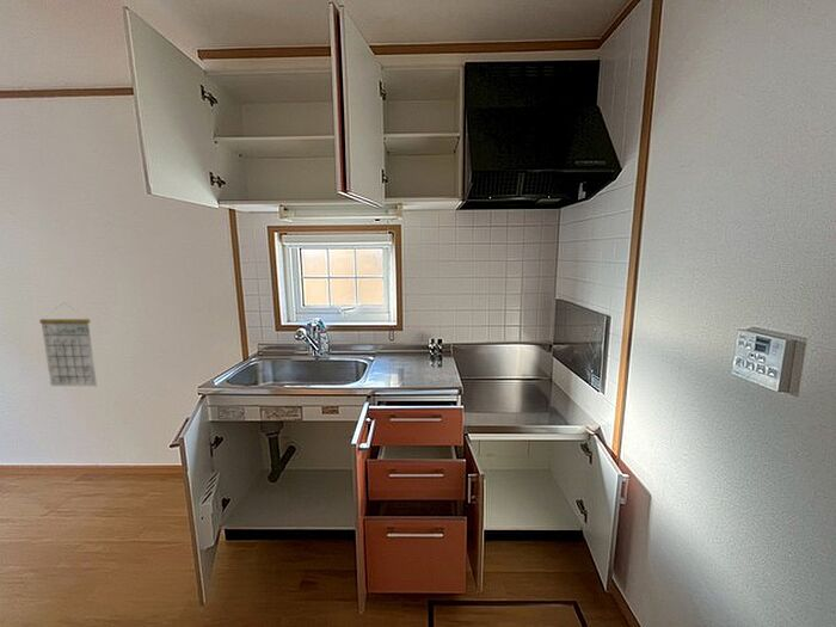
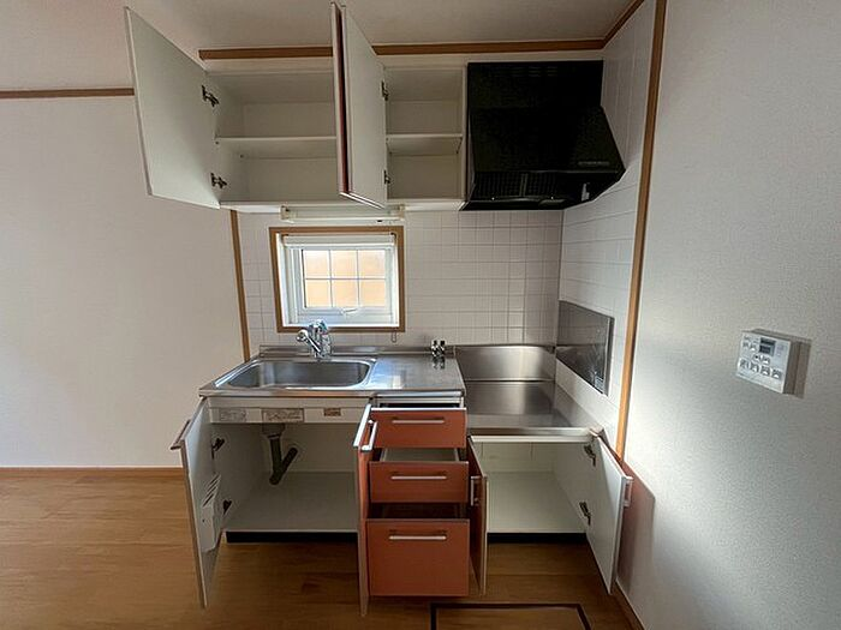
- calendar (68, 344)
